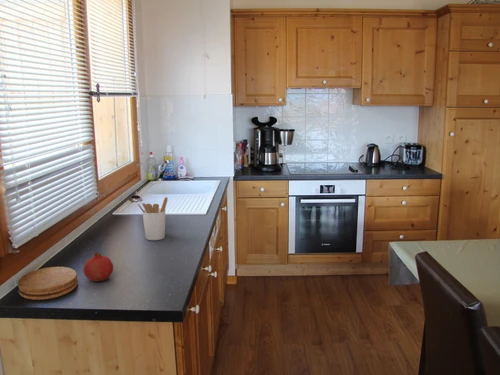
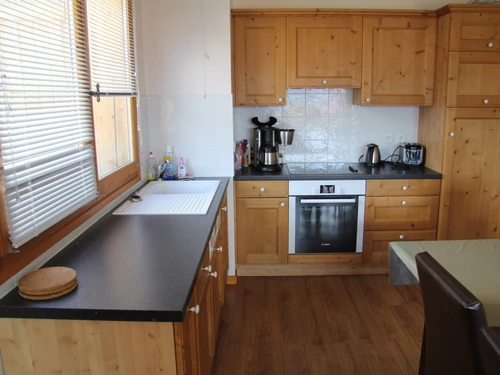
- utensil holder (153, 219)
- fruit (98, 266)
